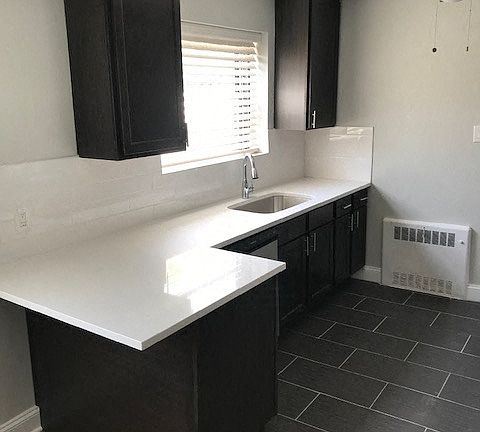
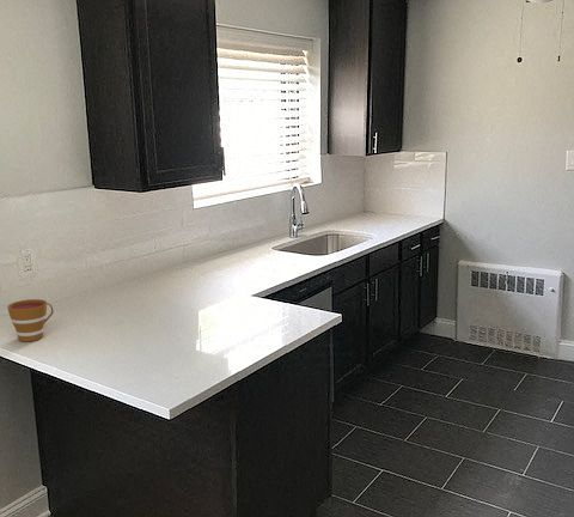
+ cup (31, 320)
